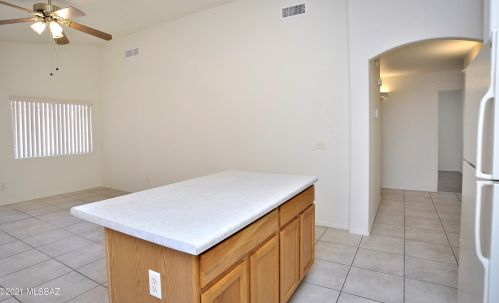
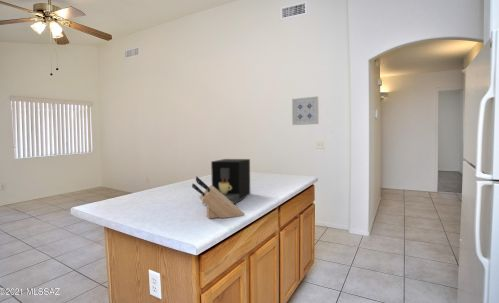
+ knife block (218, 196)
+ wall art (305, 111)
+ coffee maker (228, 179)
